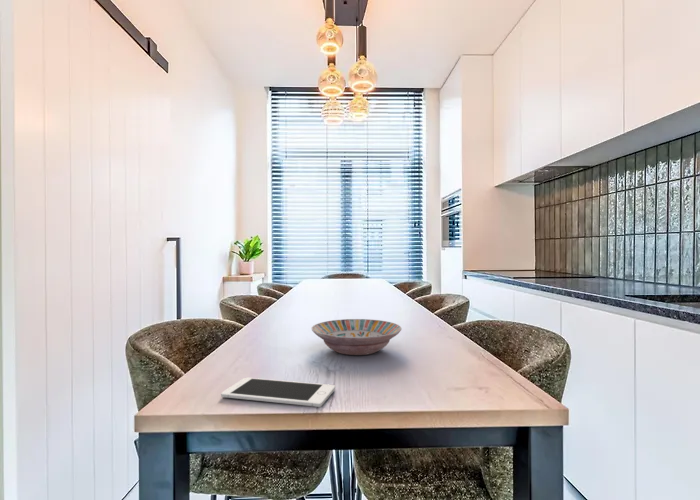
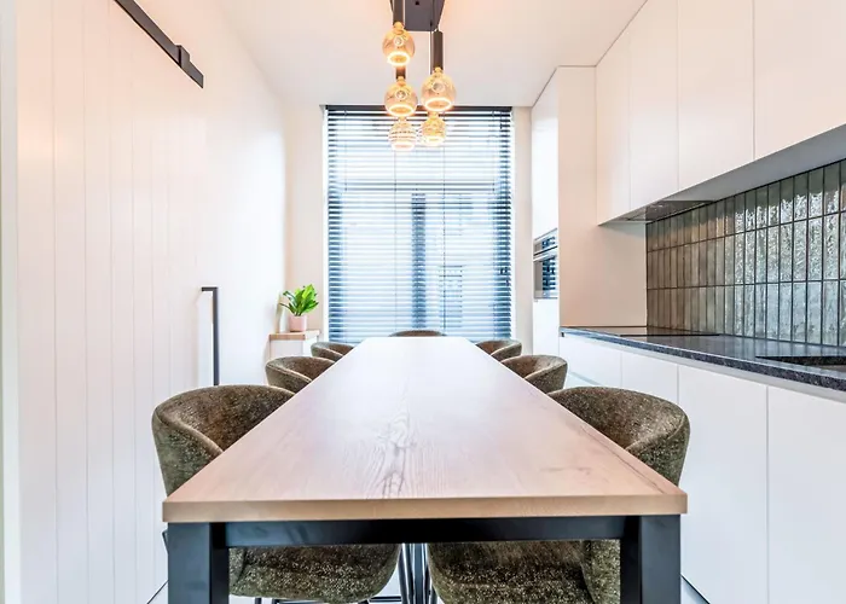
- bowl (356, 338)
- cell phone (279, 391)
